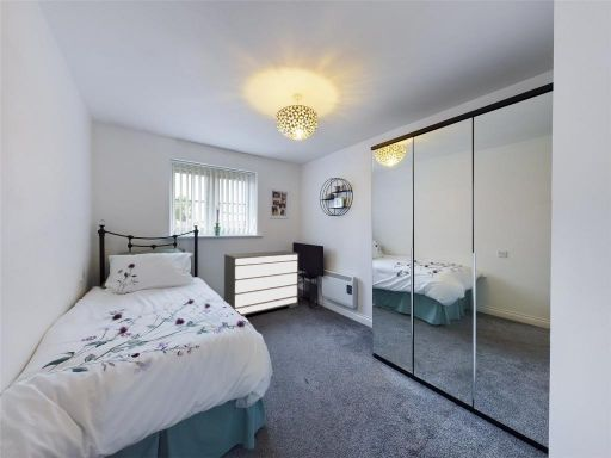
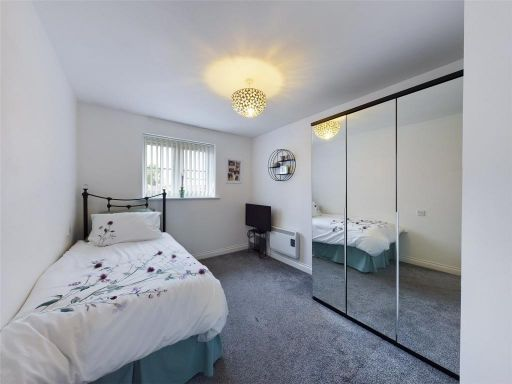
- dresser (263, 280)
